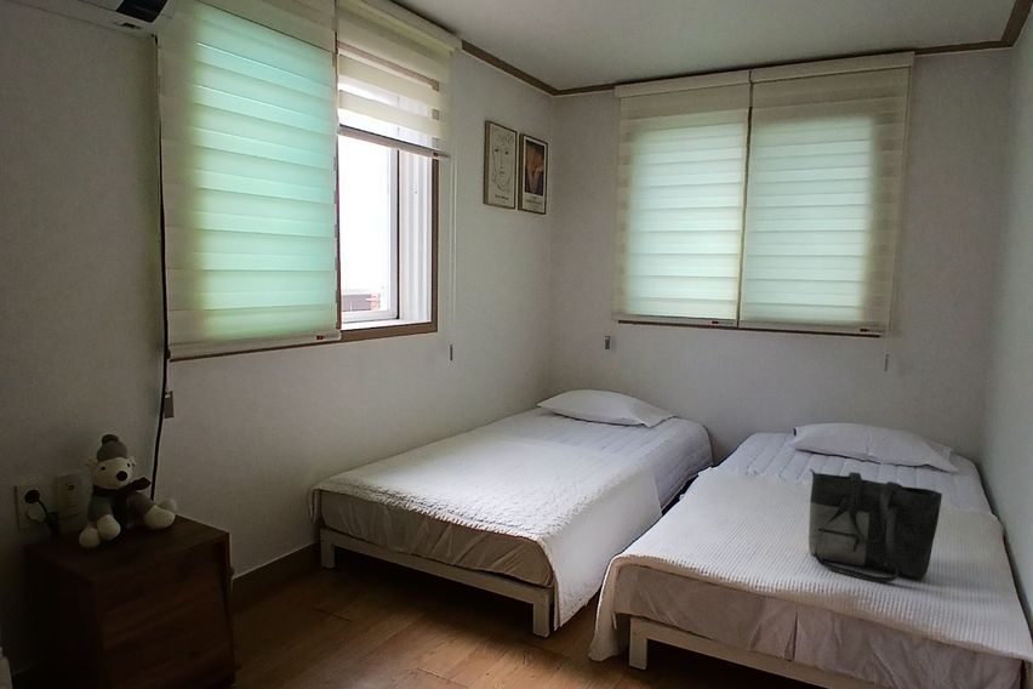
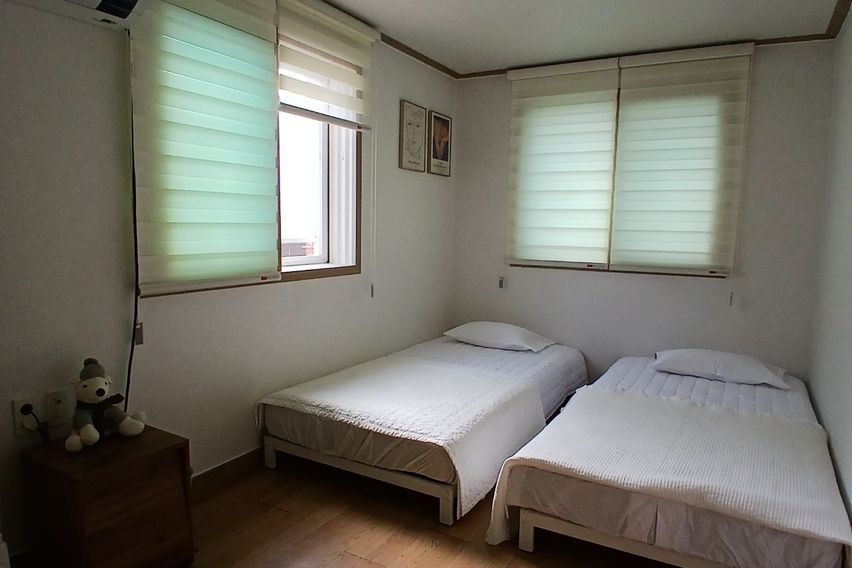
- tote bag (866, 523)
